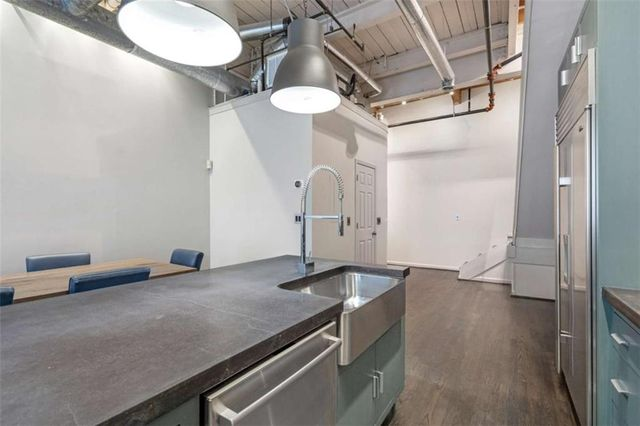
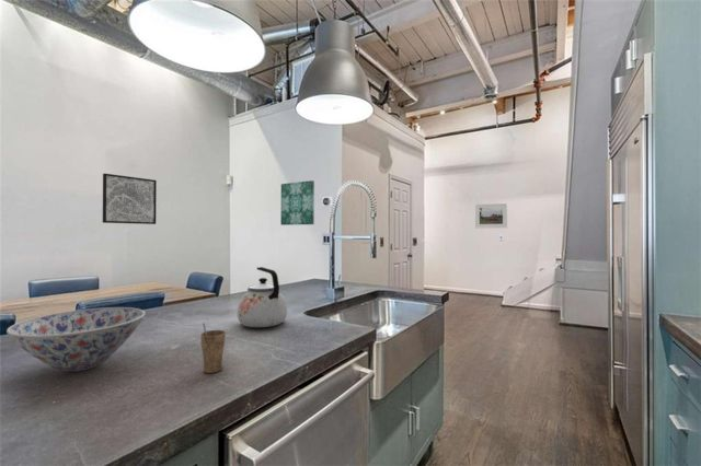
+ cup (212, 346)
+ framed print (491, 215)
+ bowl (82, 342)
+ wall art (297, 203)
+ wall art (130, 200)
+ kettle (262, 295)
